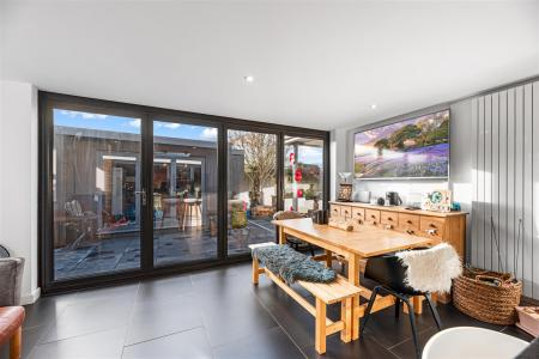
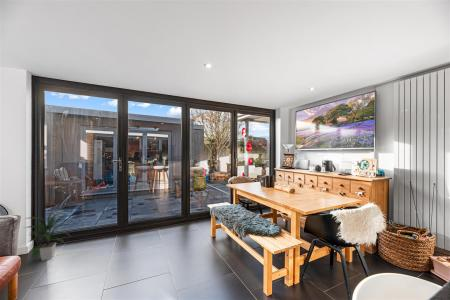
+ indoor plant (46, 234)
